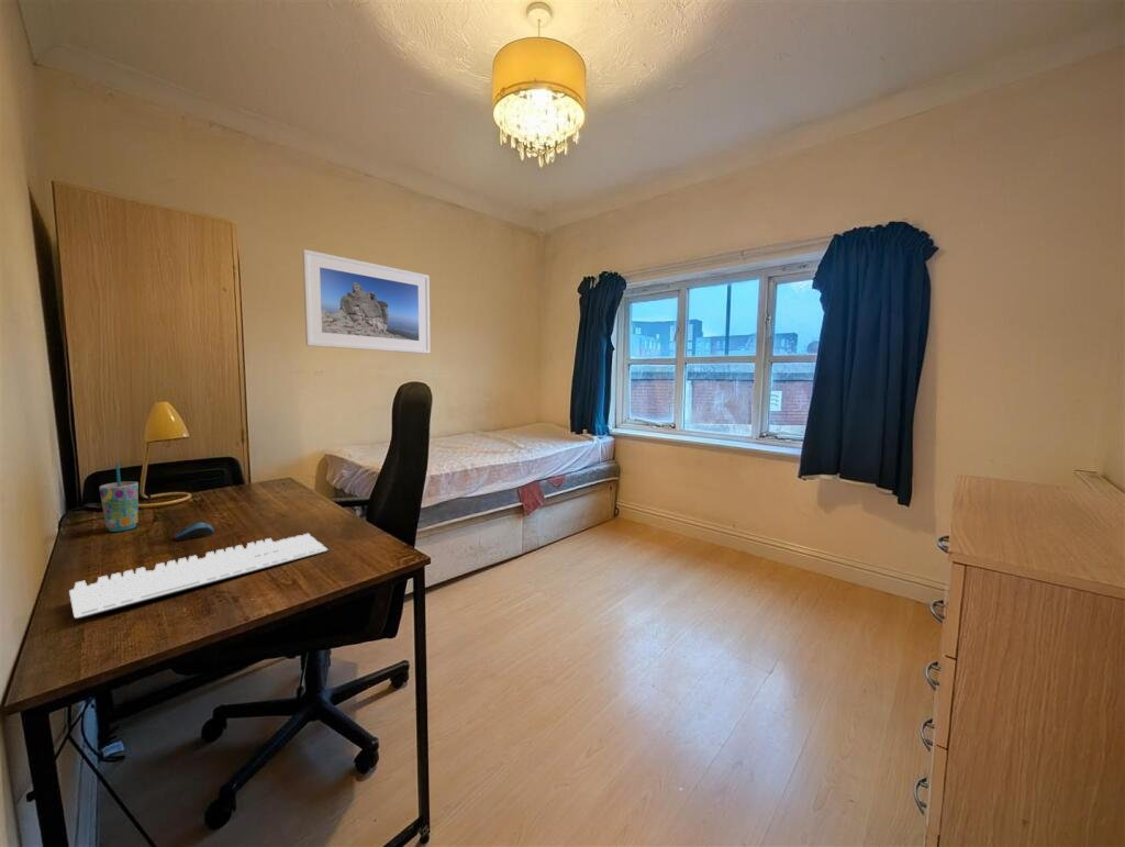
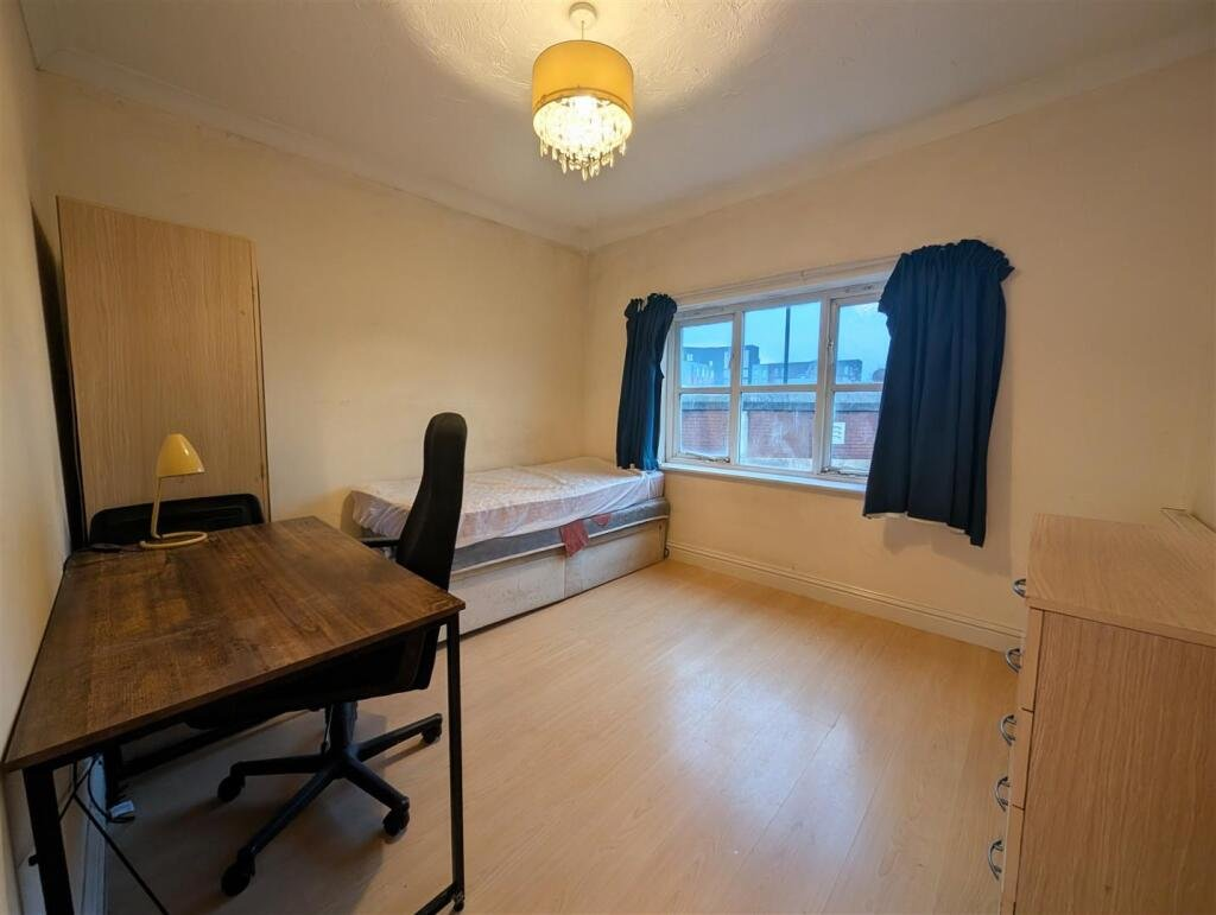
- computer mouse (194, 528)
- cup (120, 495)
- keyboard (215, 566)
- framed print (372, 307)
